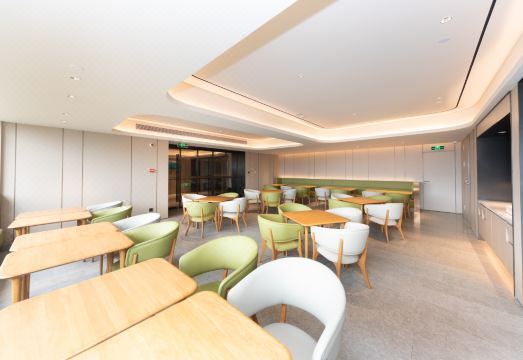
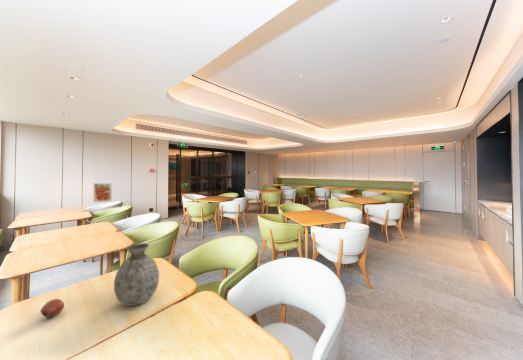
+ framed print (102, 192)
+ vase (137, 273)
+ fruit (52, 308)
